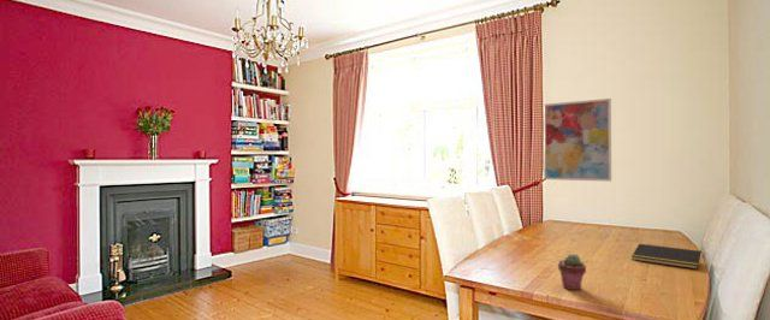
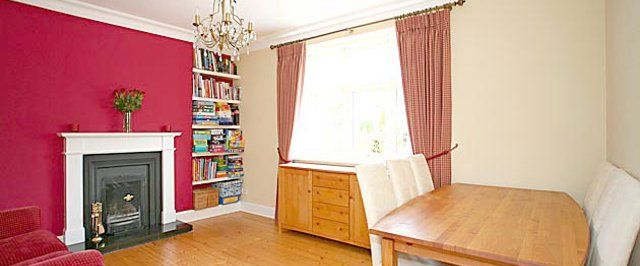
- wall art (575, 141)
- notepad (665, 255)
- potted succulent (571, 271)
